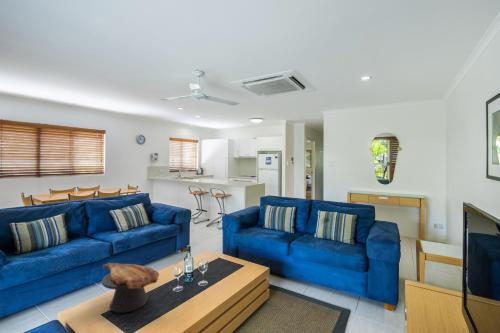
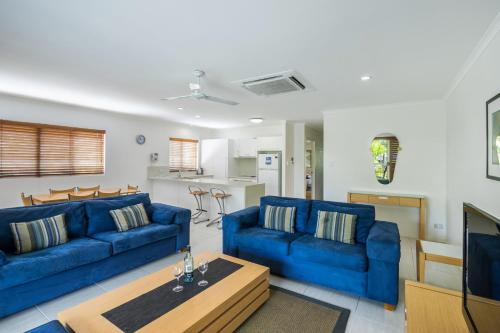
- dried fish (128, 286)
